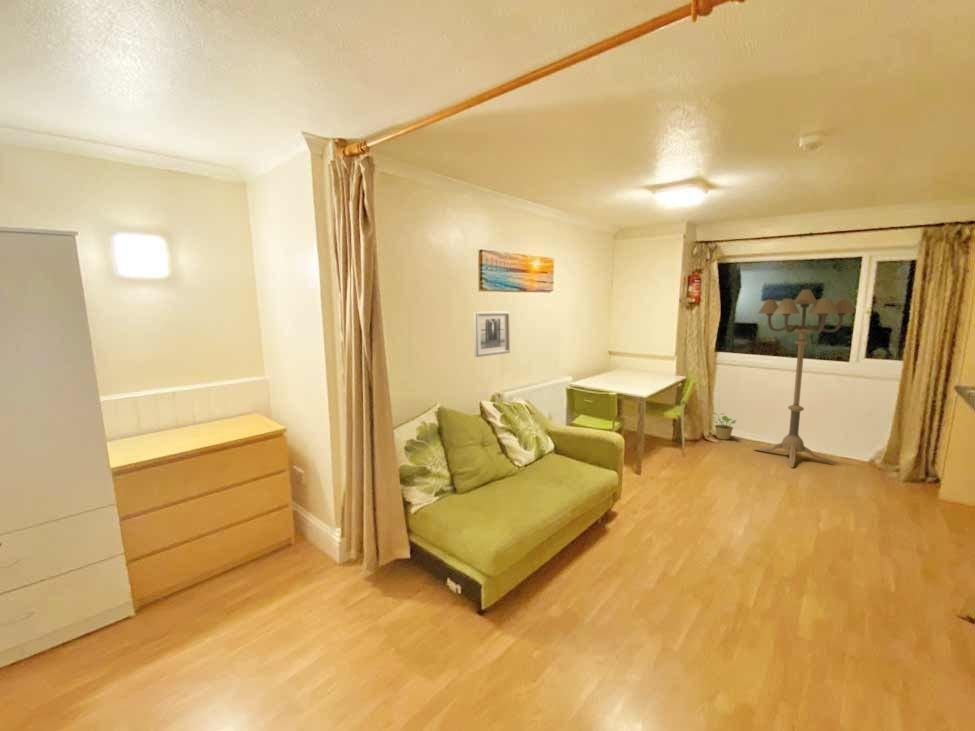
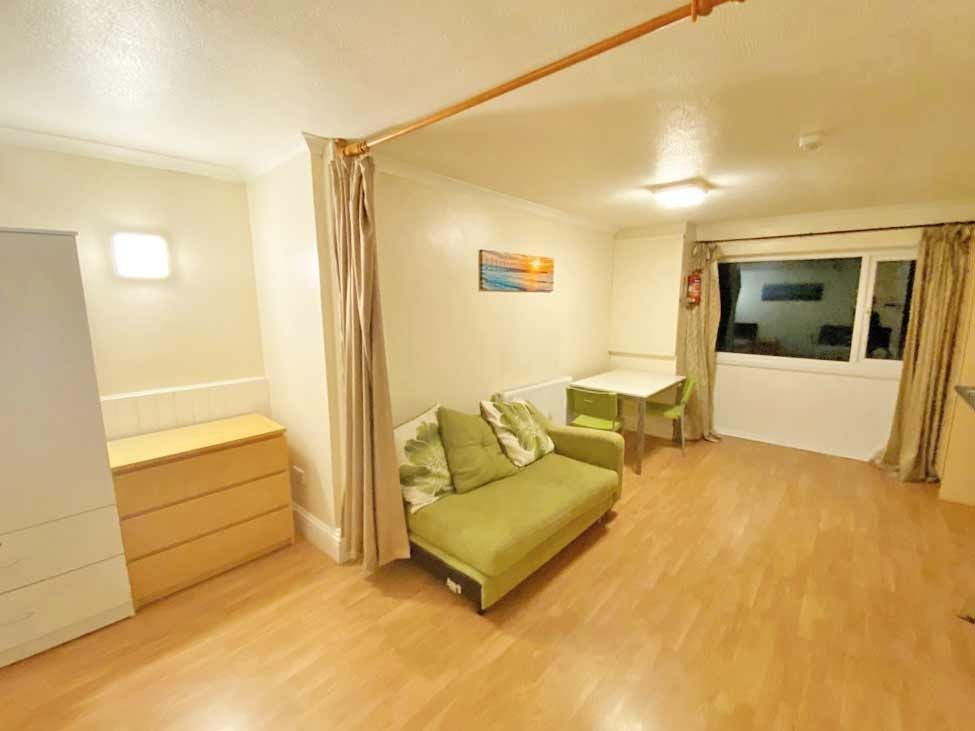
- wall art (492, 333)
- floor lamp (798, 375)
- potted plant (723, 424)
